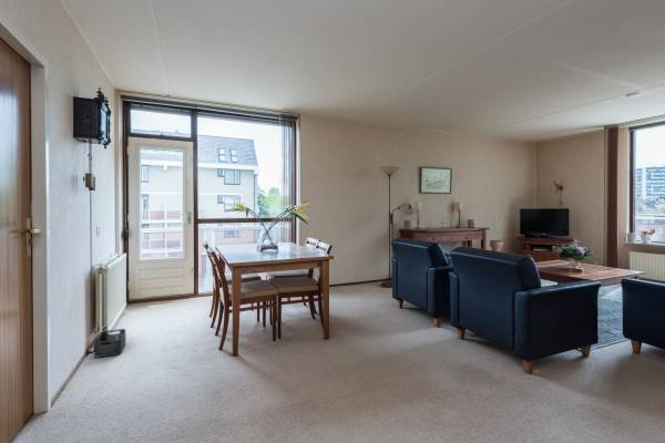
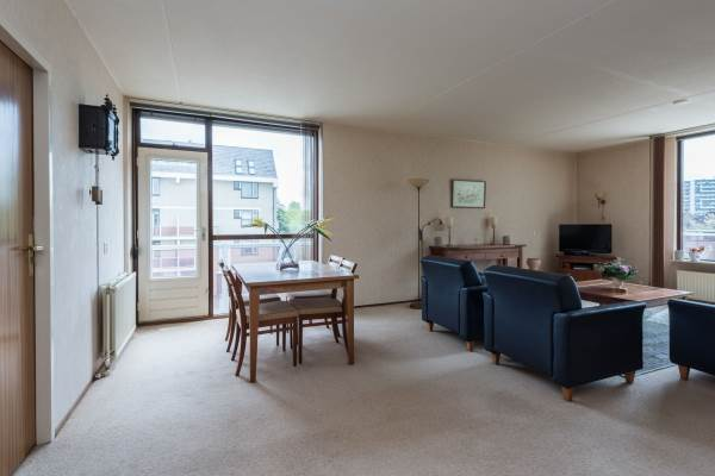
- storage bin (110, 342)
